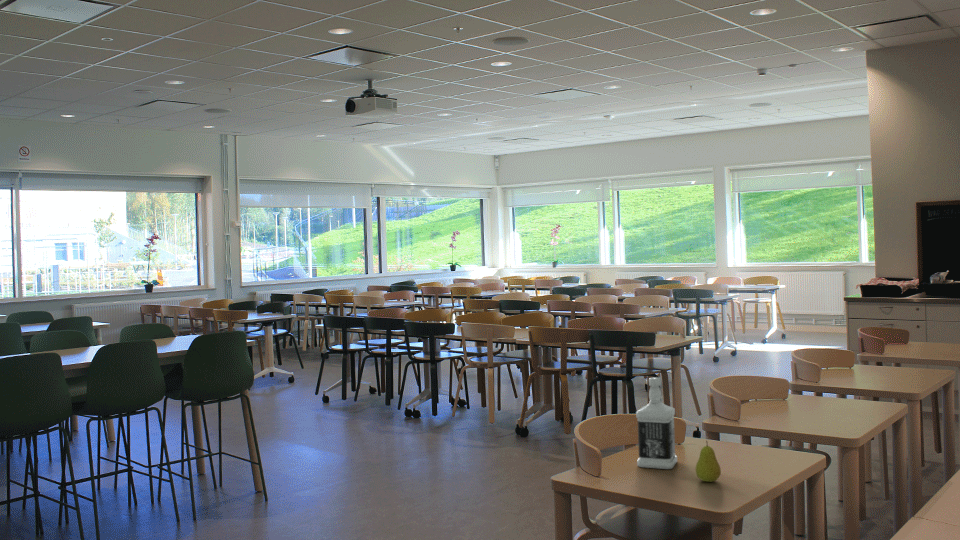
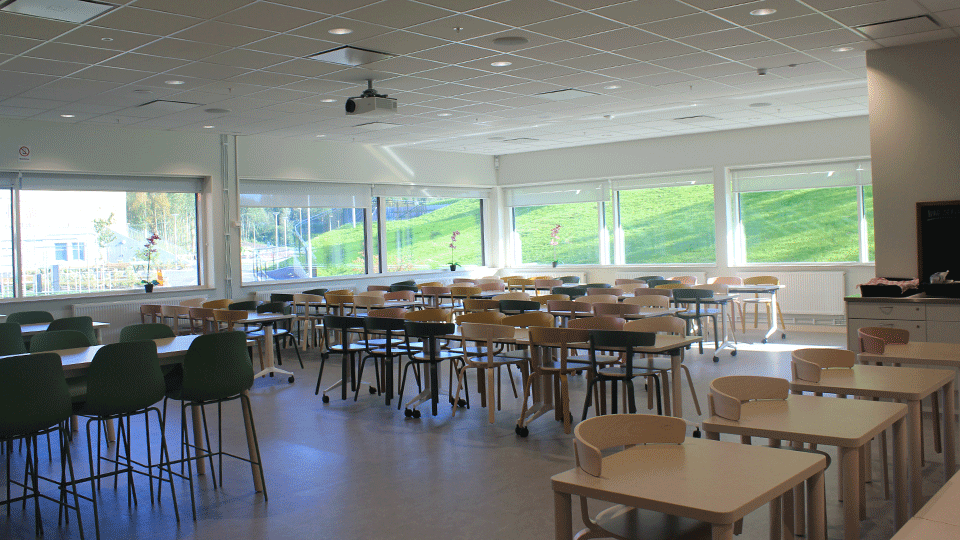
- bottle (655, 420)
- fruit (707, 460)
